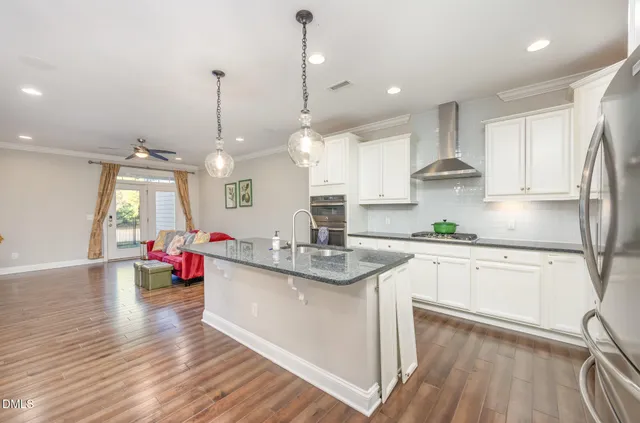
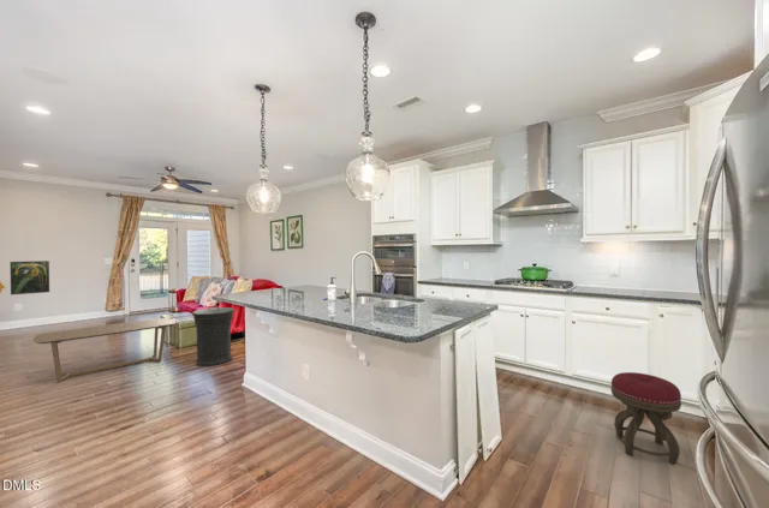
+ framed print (30, 276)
+ coffee table (111, 334)
+ trash can (214, 333)
+ stool (644, 413)
